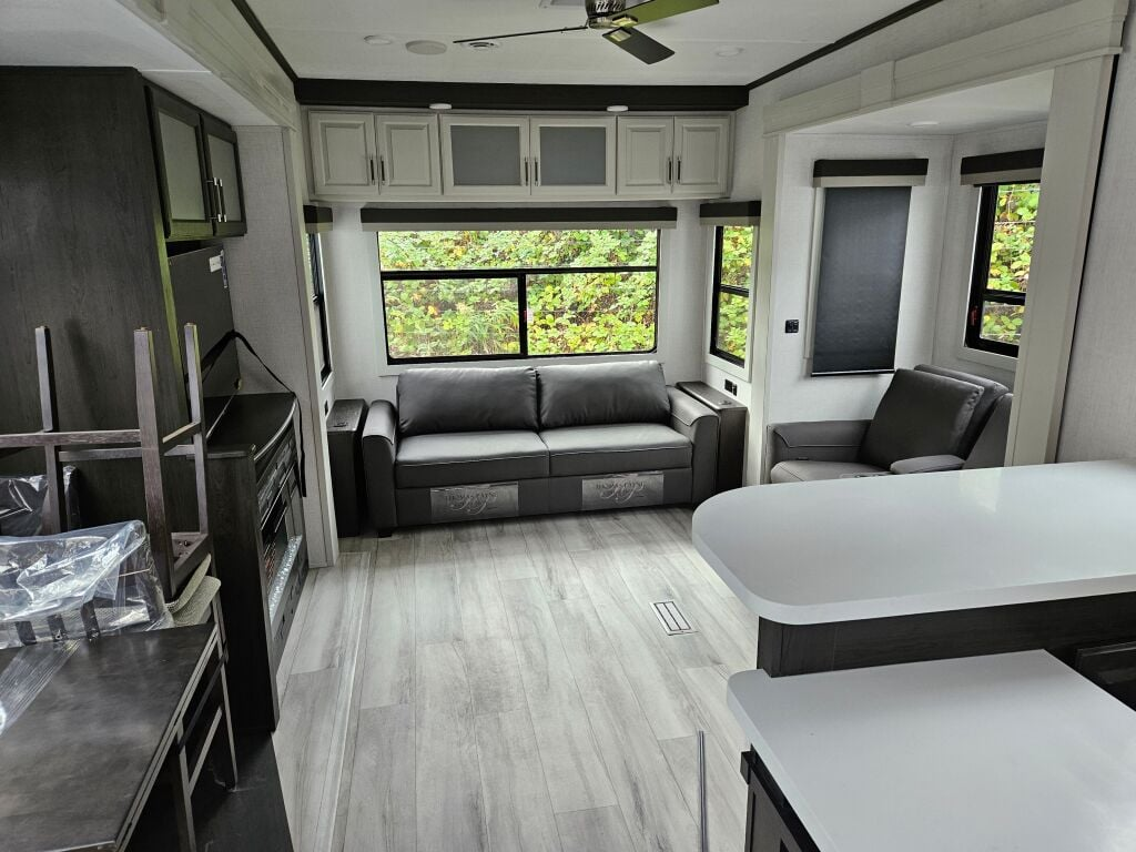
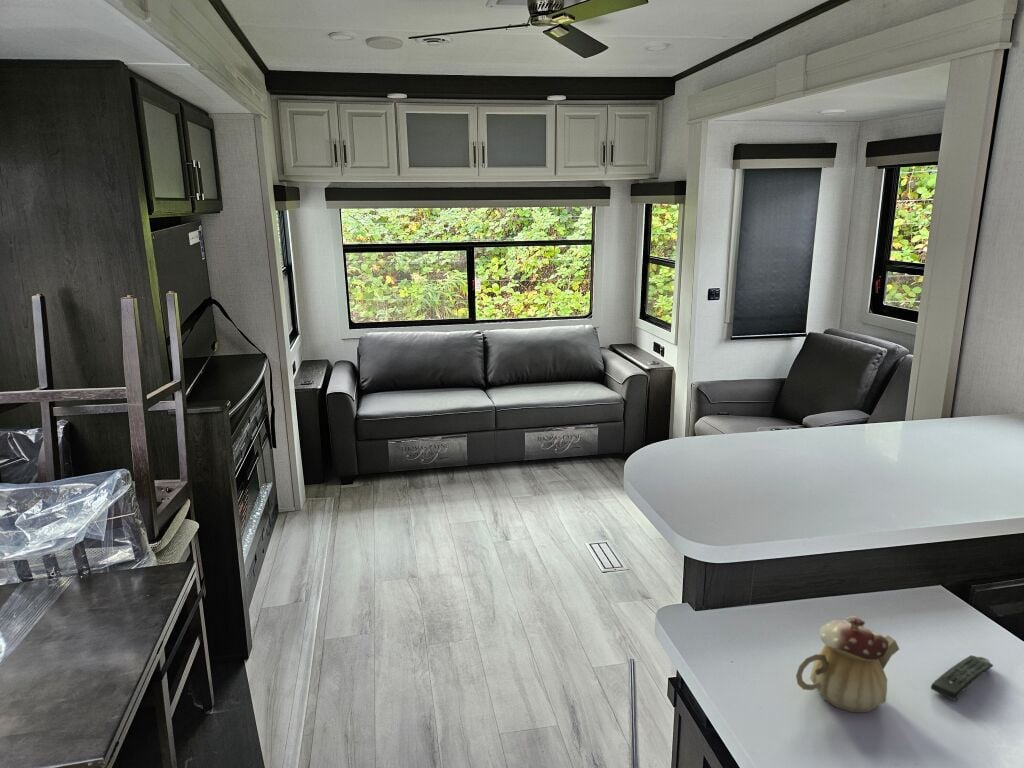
+ remote control (964, 674)
+ teapot (846, 656)
